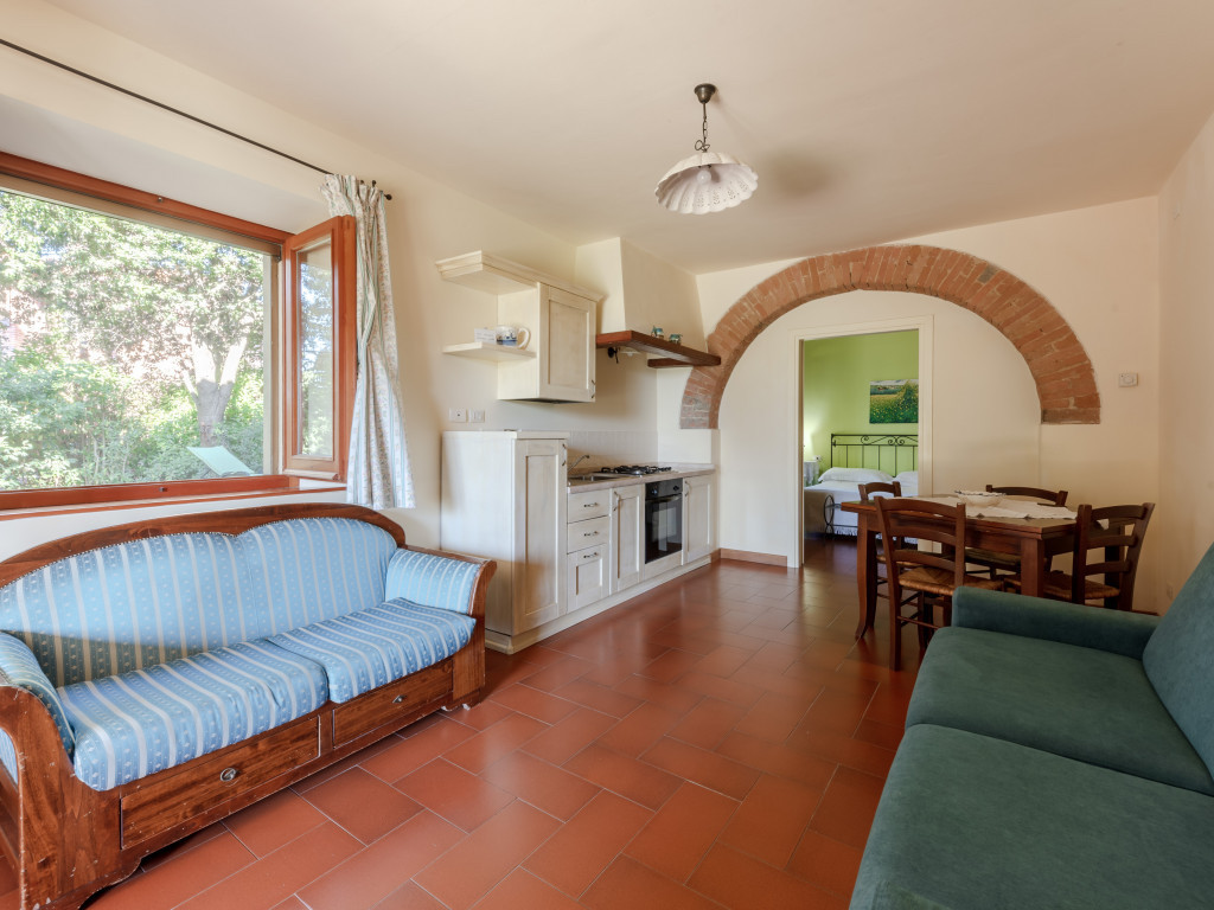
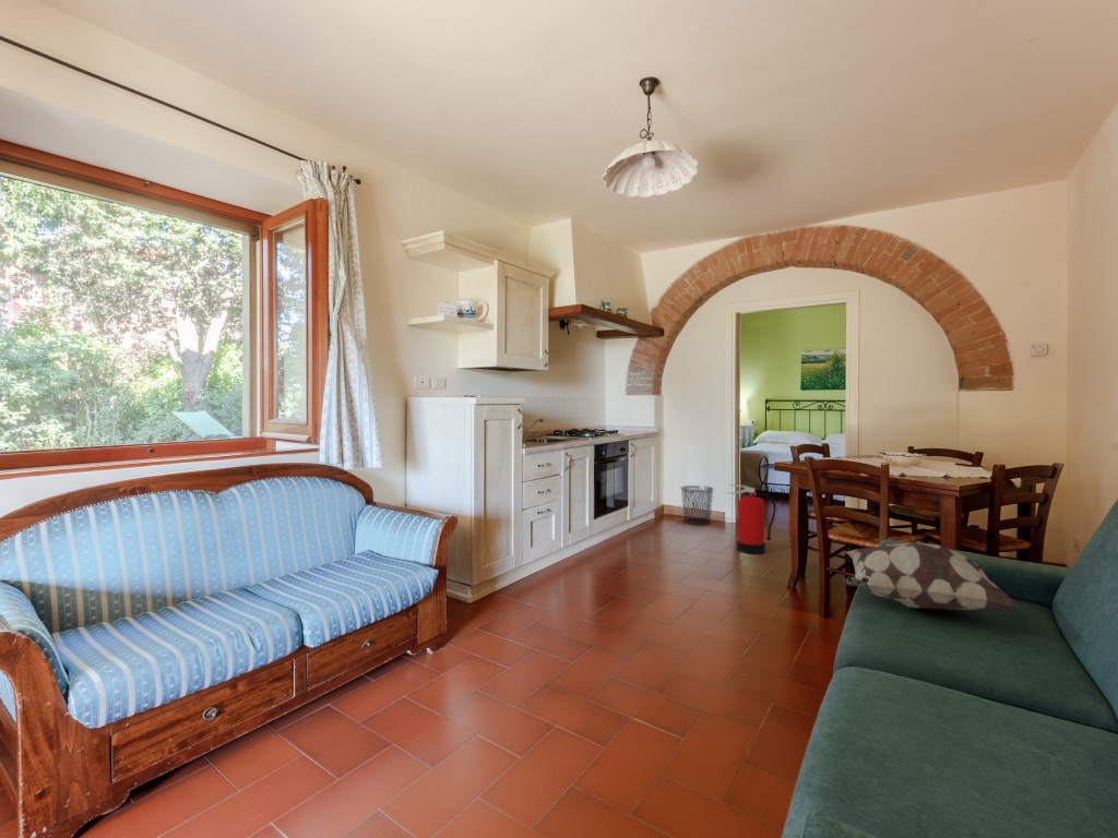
+ waste bin (697, 504)
+ decorative pillow (916, 575)
+ fire extinguisher (750, 517)
